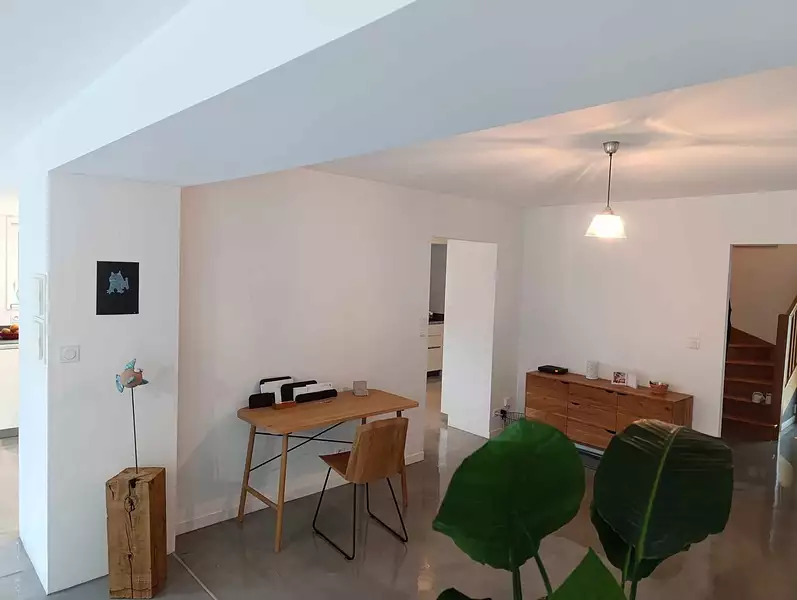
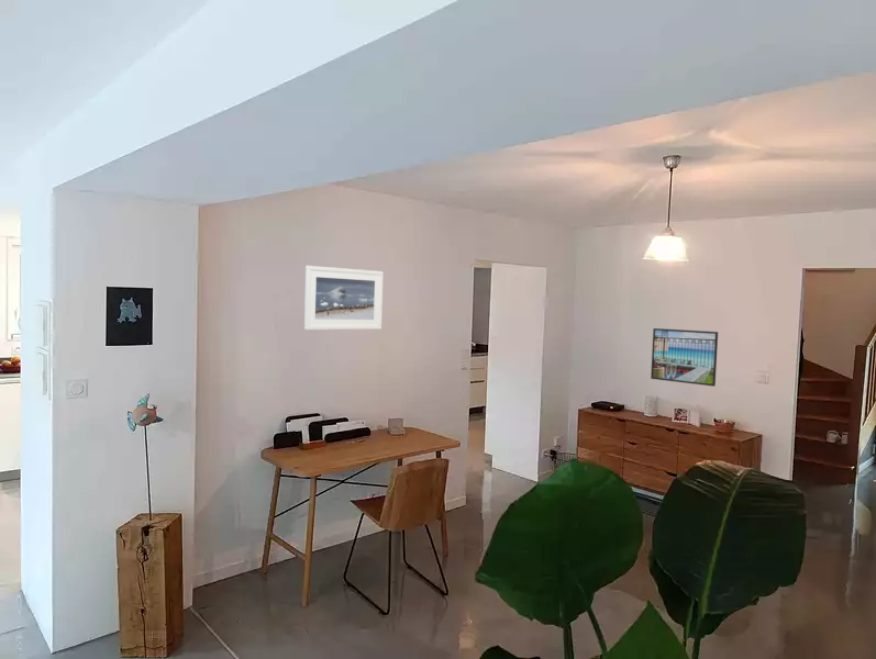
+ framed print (683, 356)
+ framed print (345, 299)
